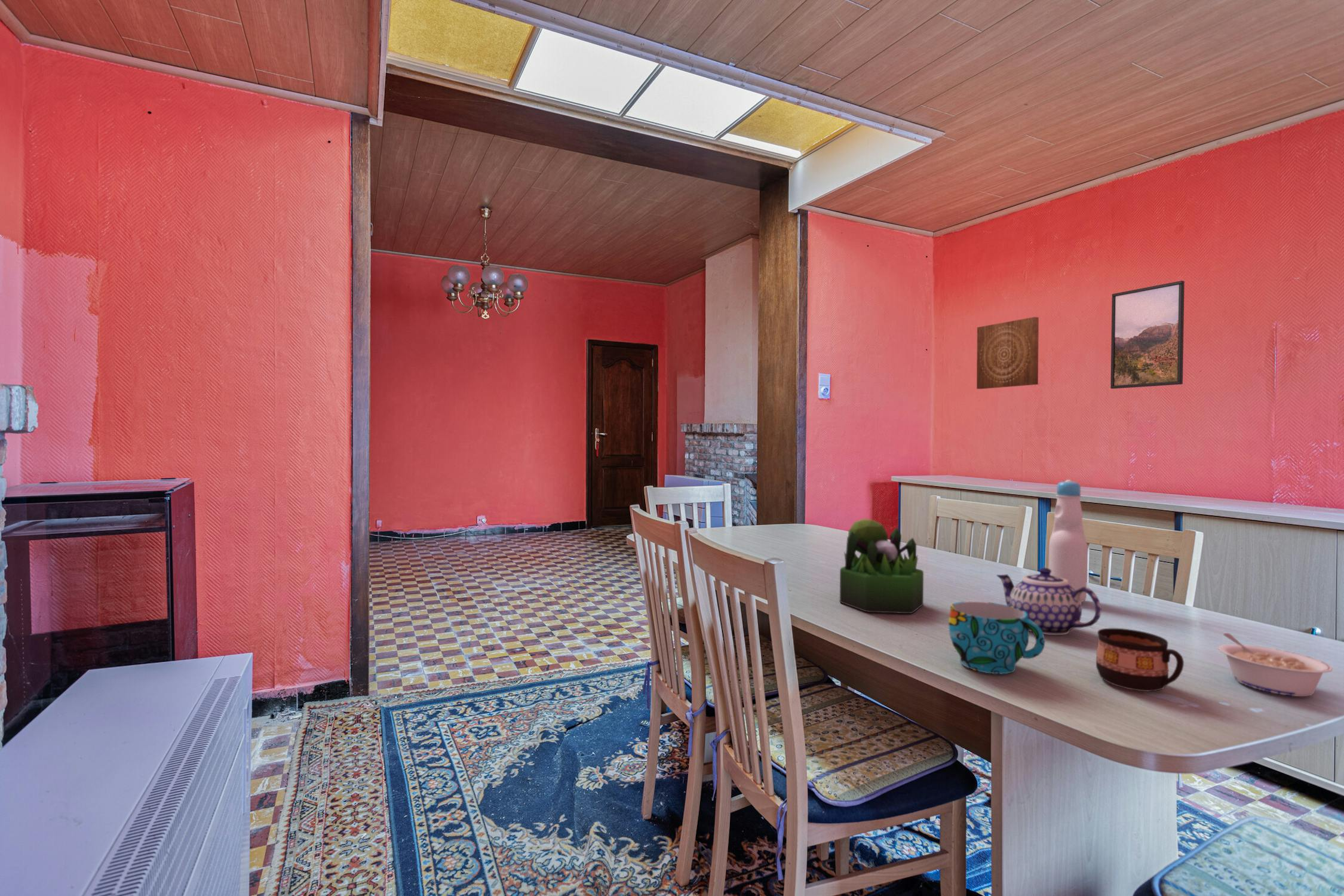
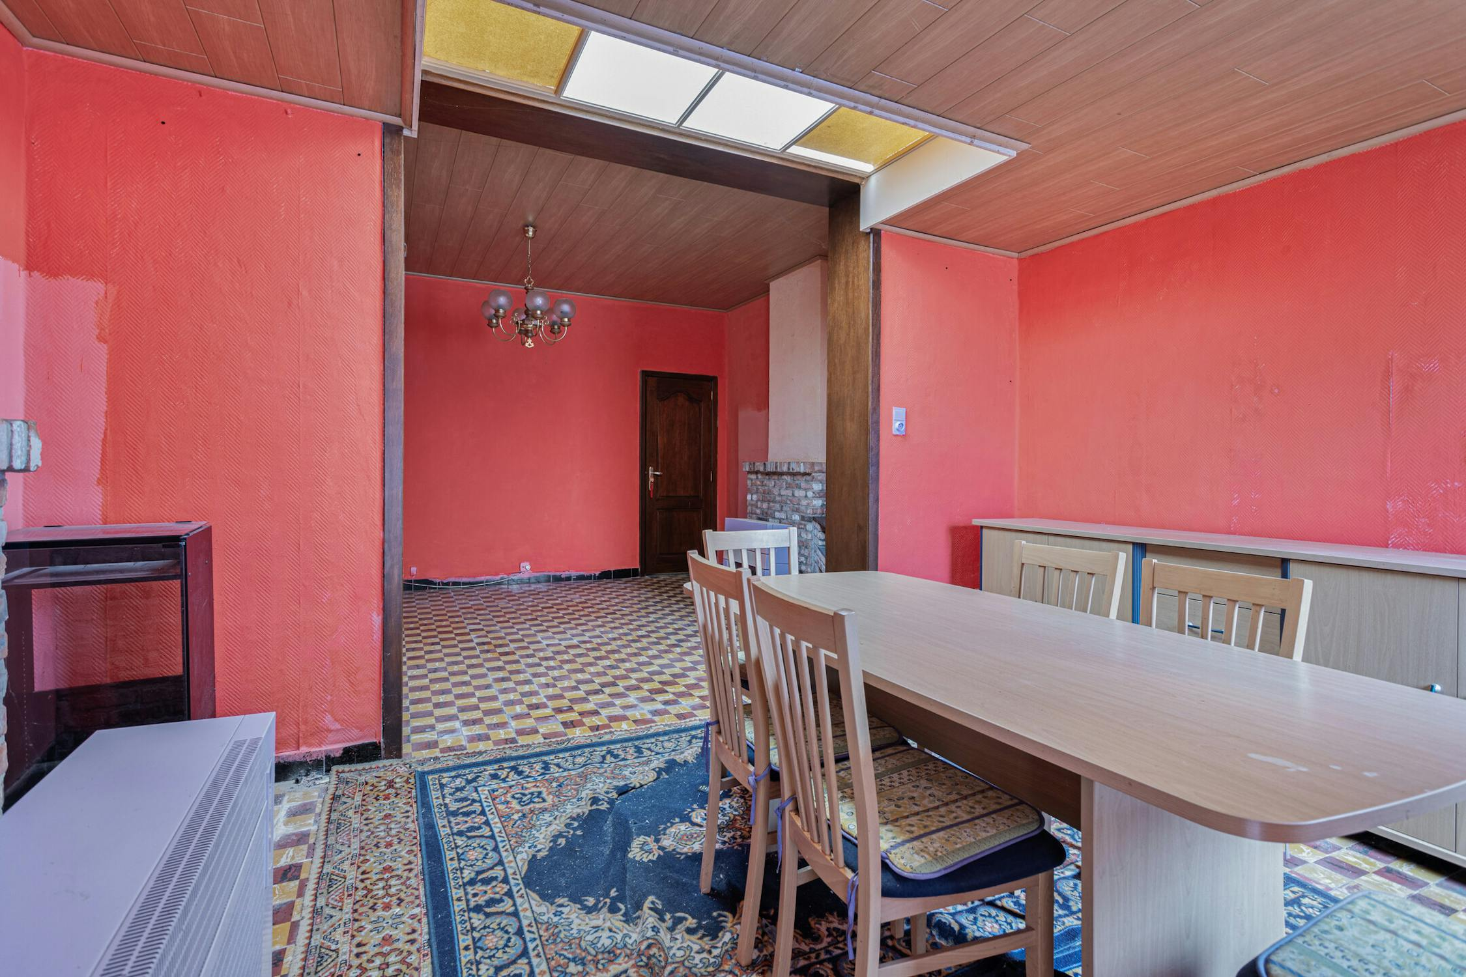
- cup (993, 638)
- cup (1133, 661)
- bottle (1067, 539)
- wall art (1006, 354)
- legume (1268, 667)
- plant (880, 562)
- teapot (1045, 598)
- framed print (1146, 337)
